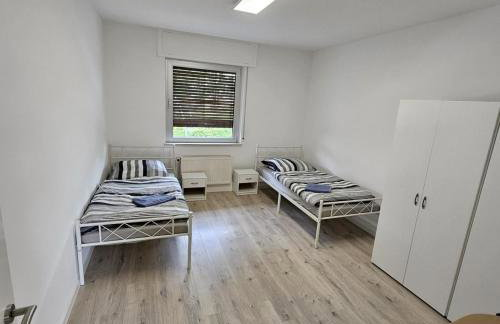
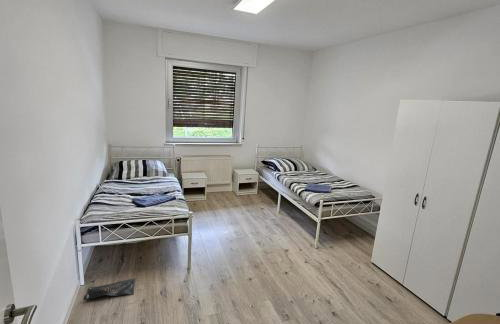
+ bag (110, 287)
